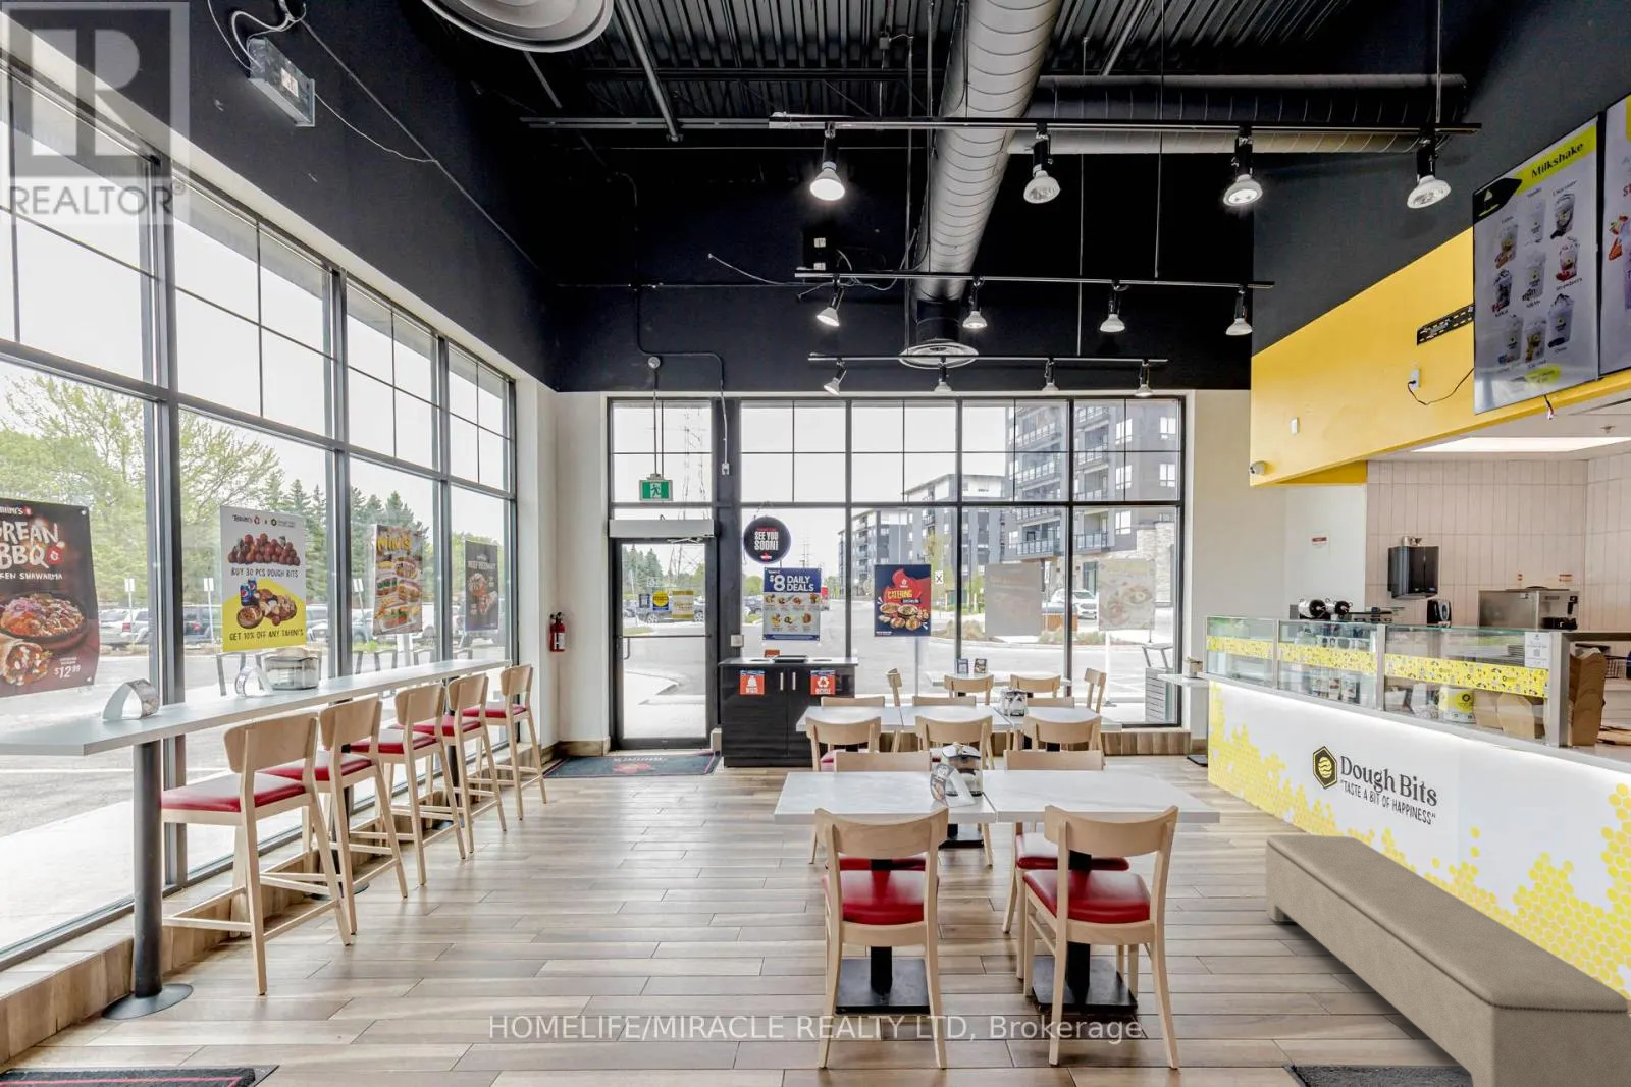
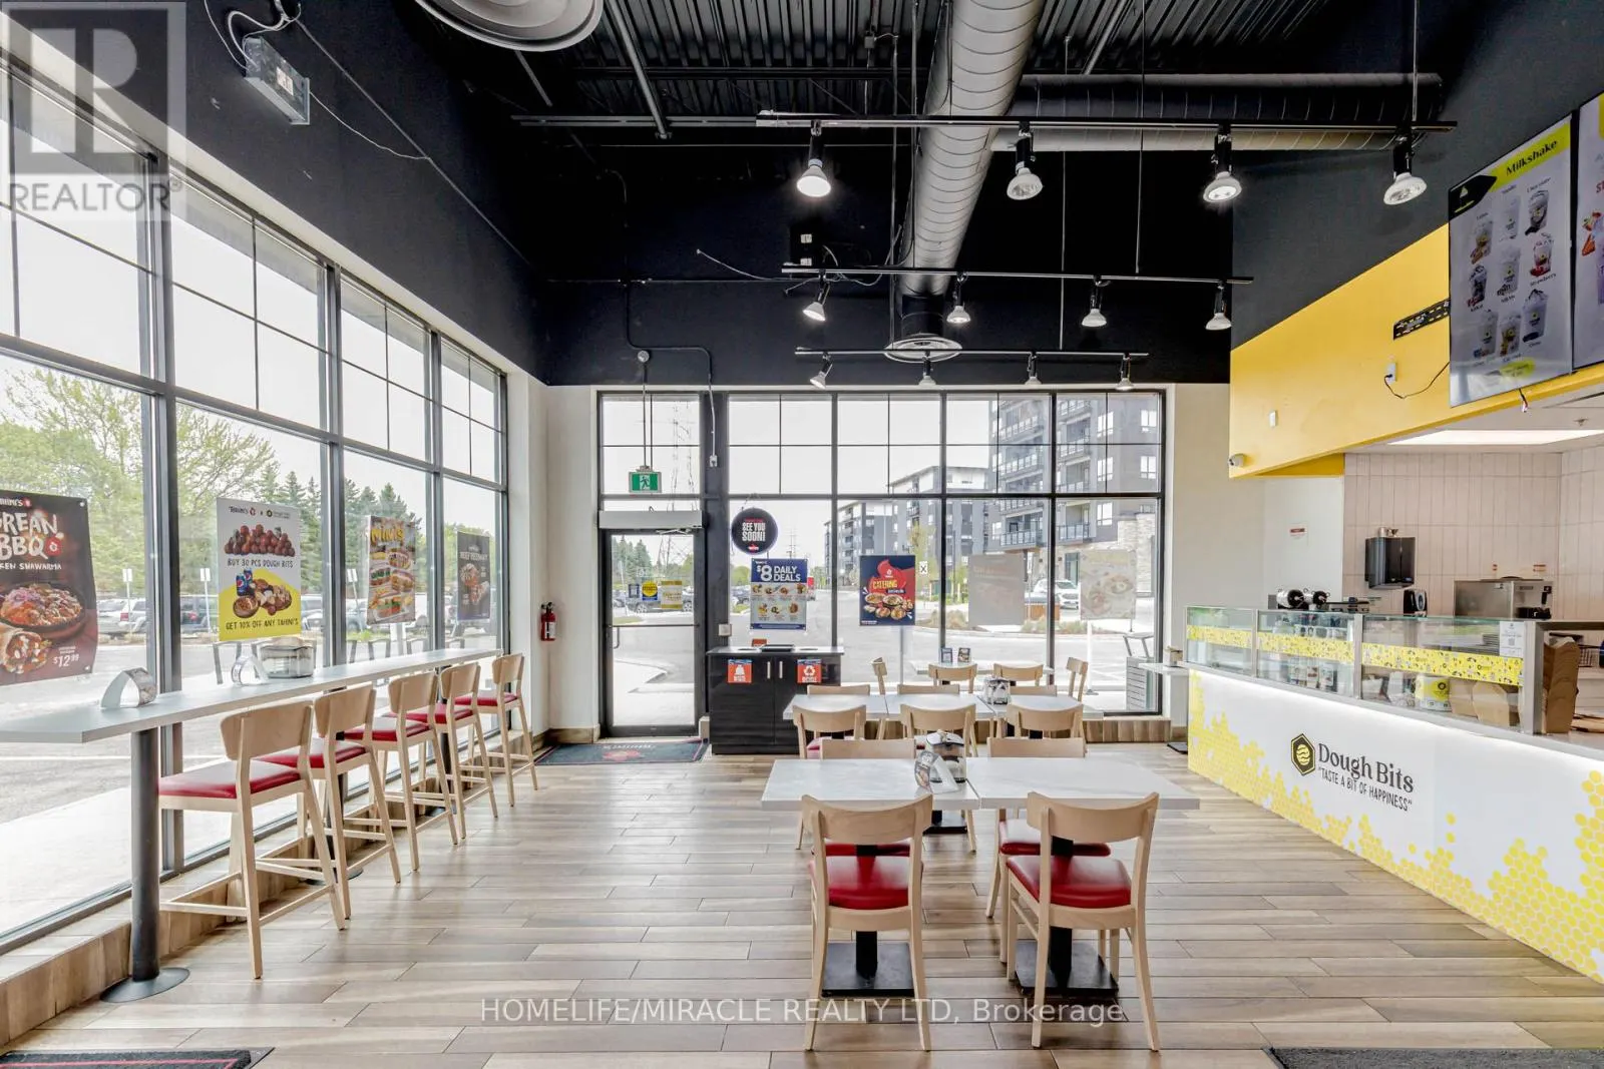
- bench (1406, 945)
